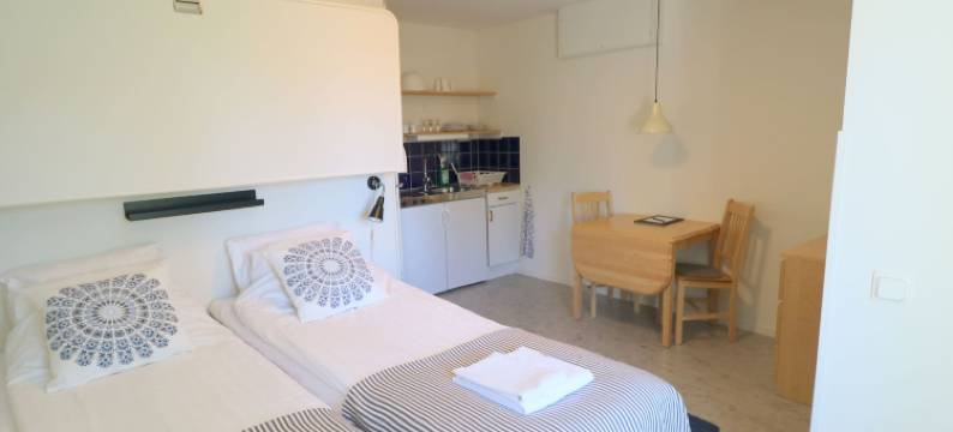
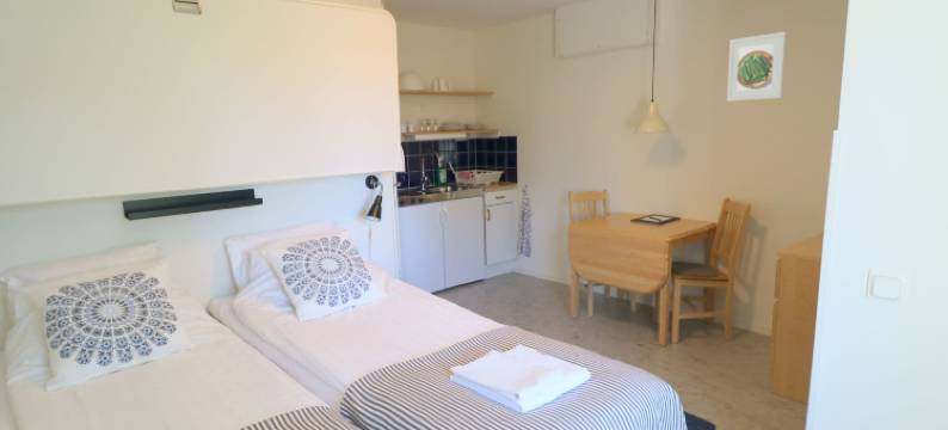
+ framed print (755, 67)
